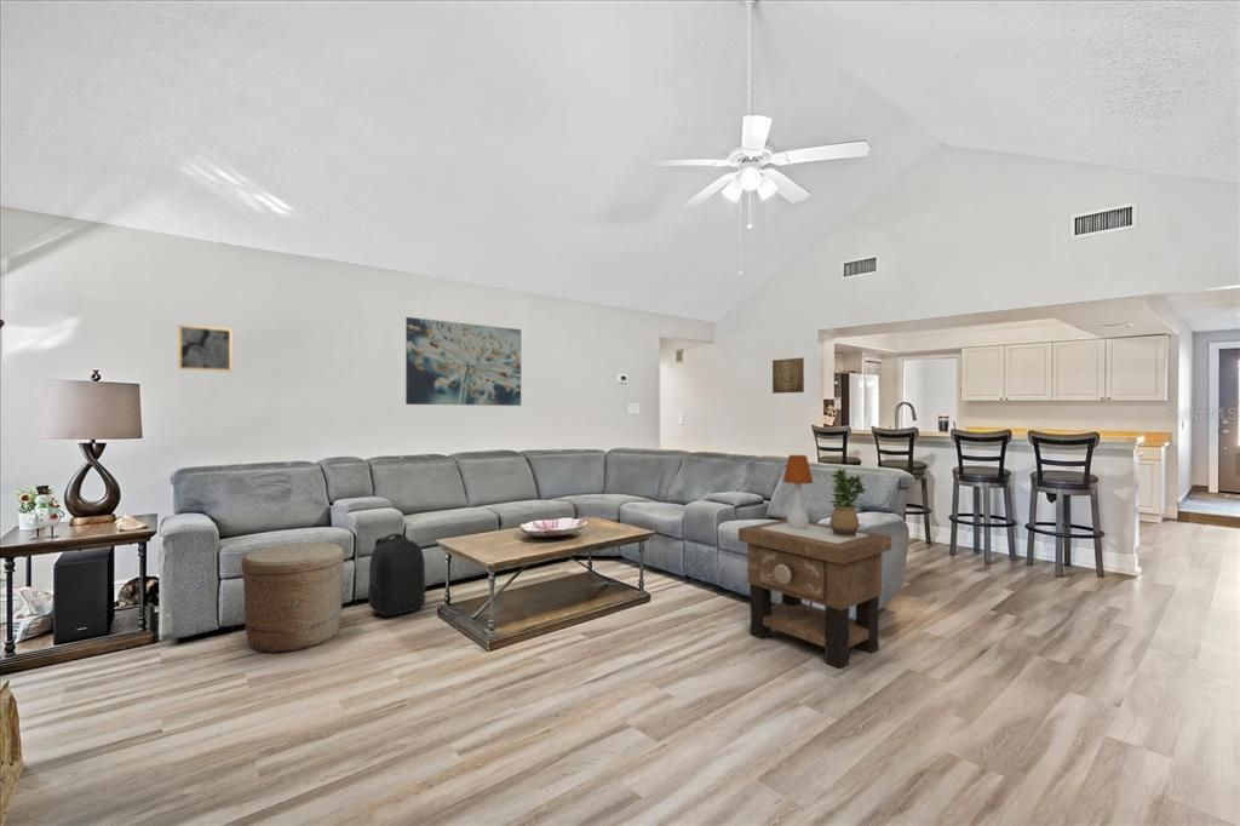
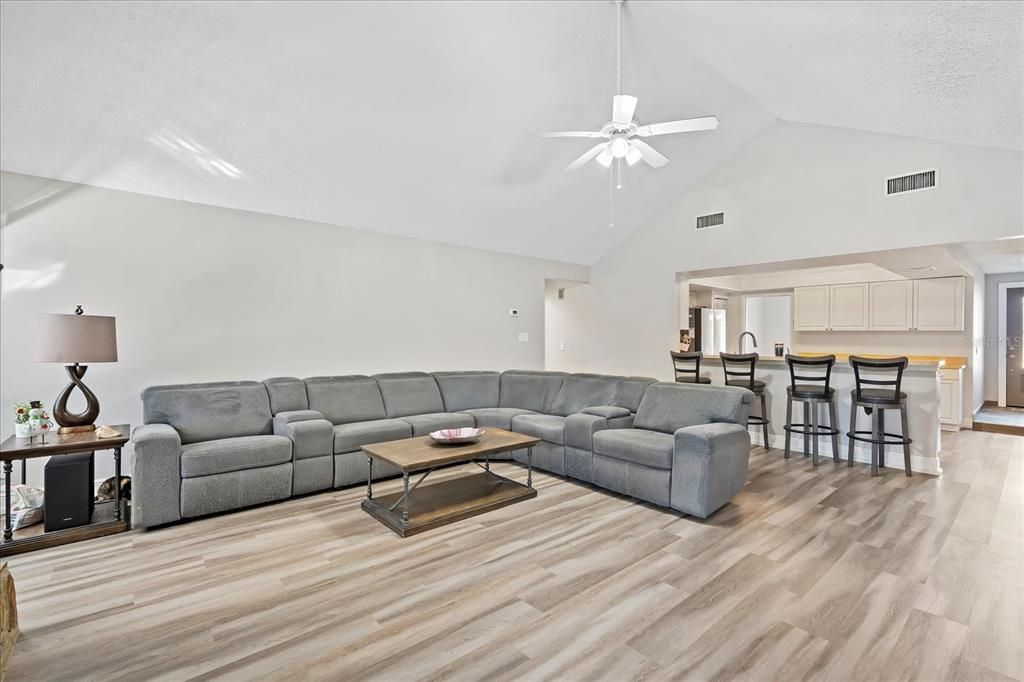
- basket (294, 593)
- wall art (205, 348)
- potted plant (846, 501)
- backpack (396, 572)
- table lamp (797, 491)
- wall art (787, 375)
- wall art (466, 365)
- side table (810, 586)
